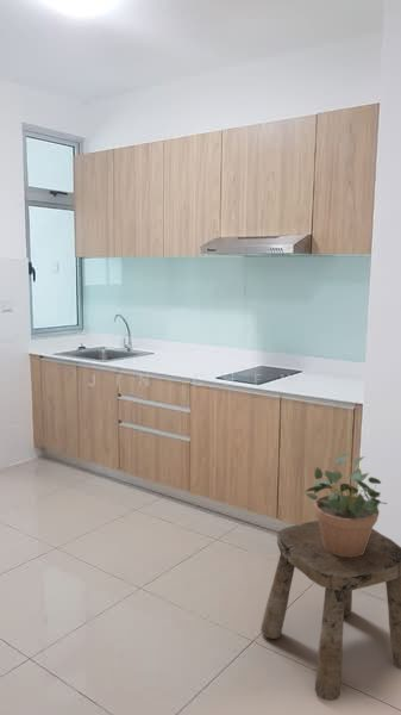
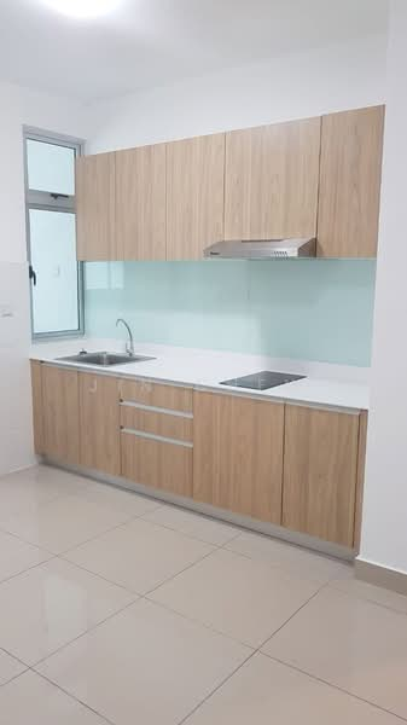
- stool (338, 596)
- potted plant (344, 503)
